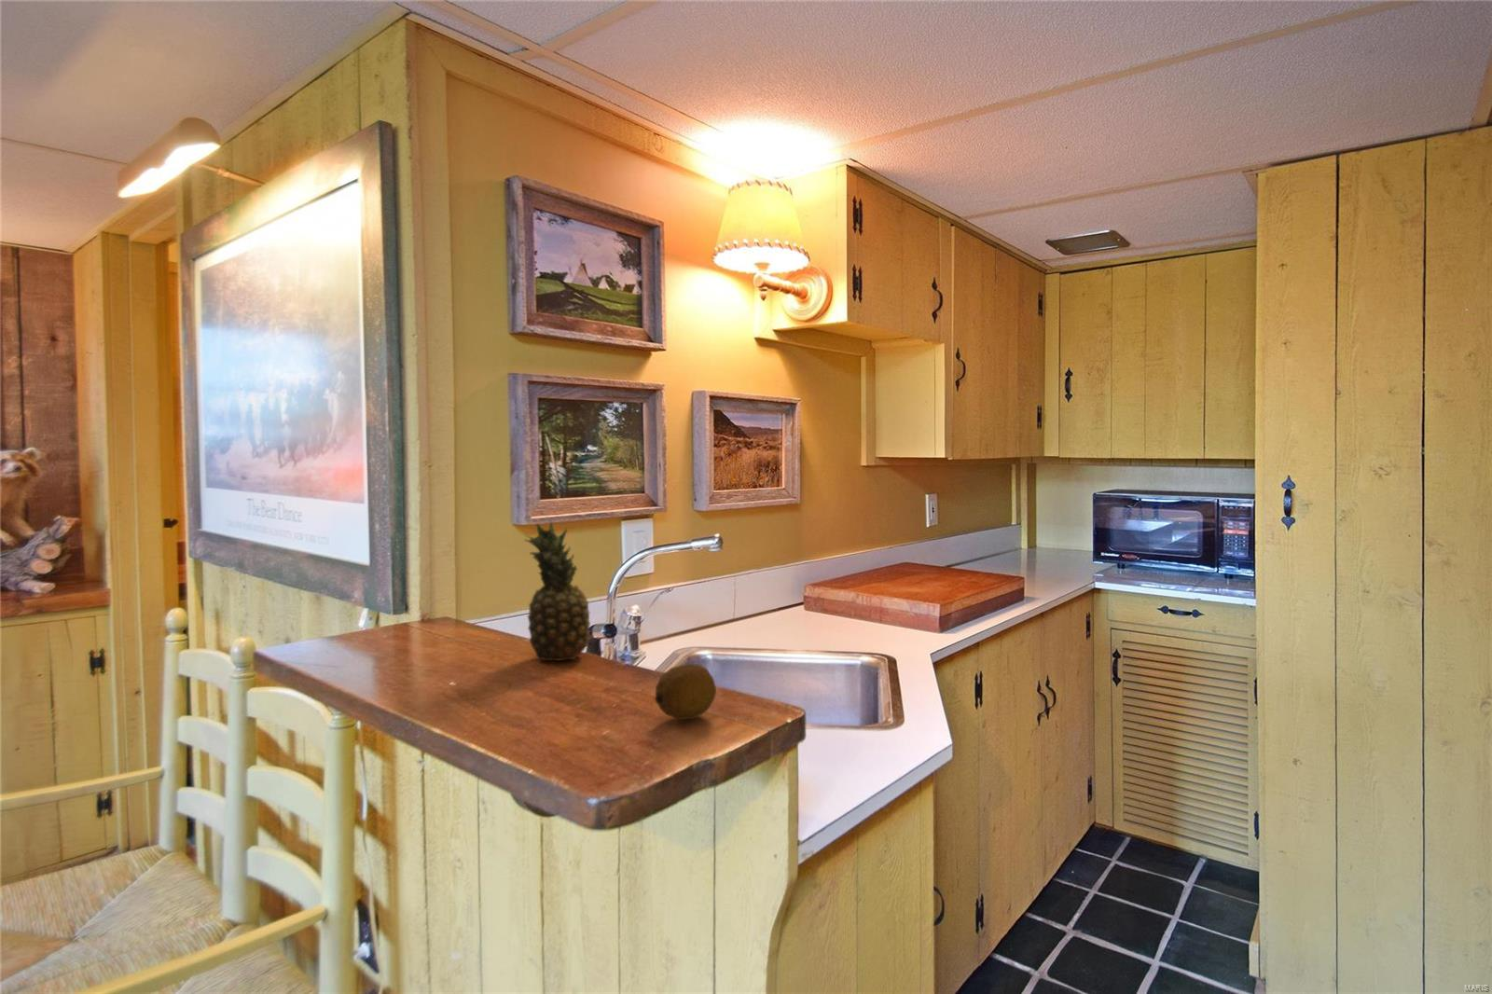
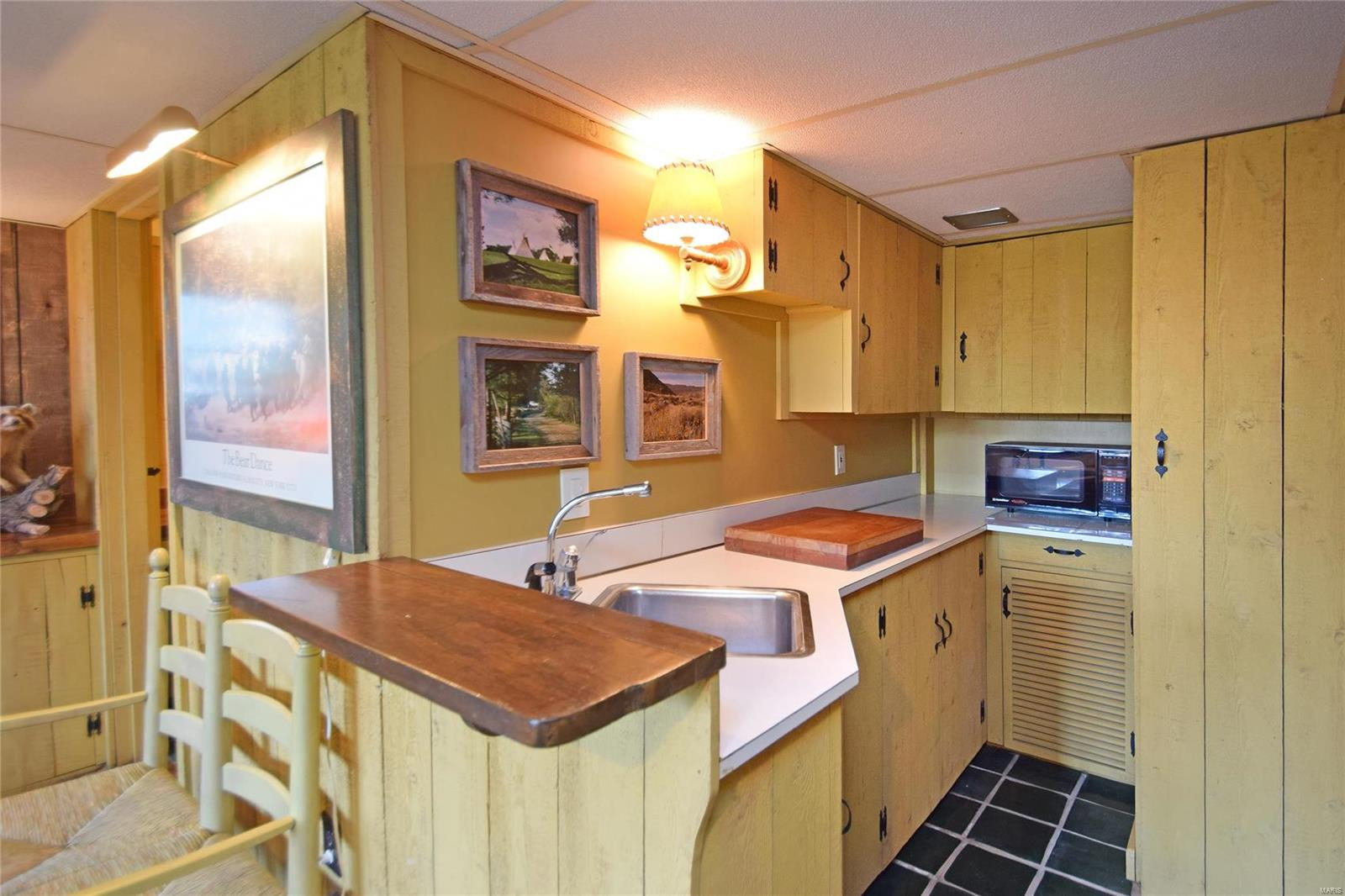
- fruit (688, 691)
- fruit (558, 589)
